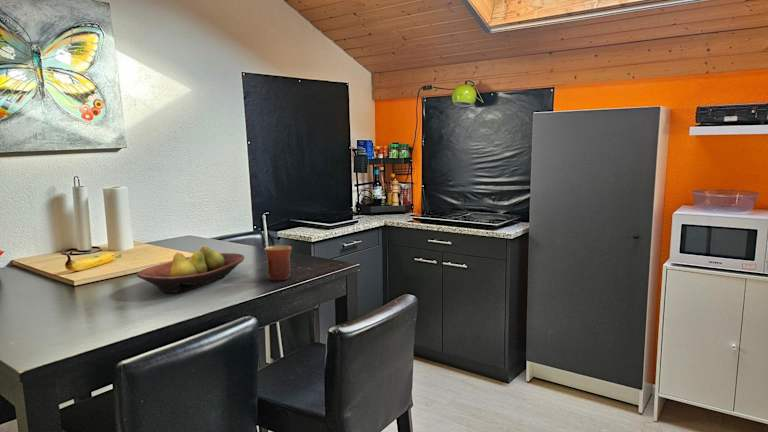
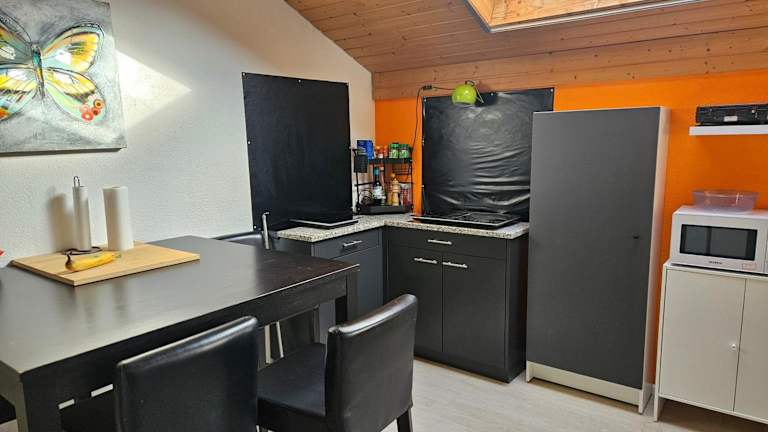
- mug (279, 262)
- fruit bowl (194, 266)
